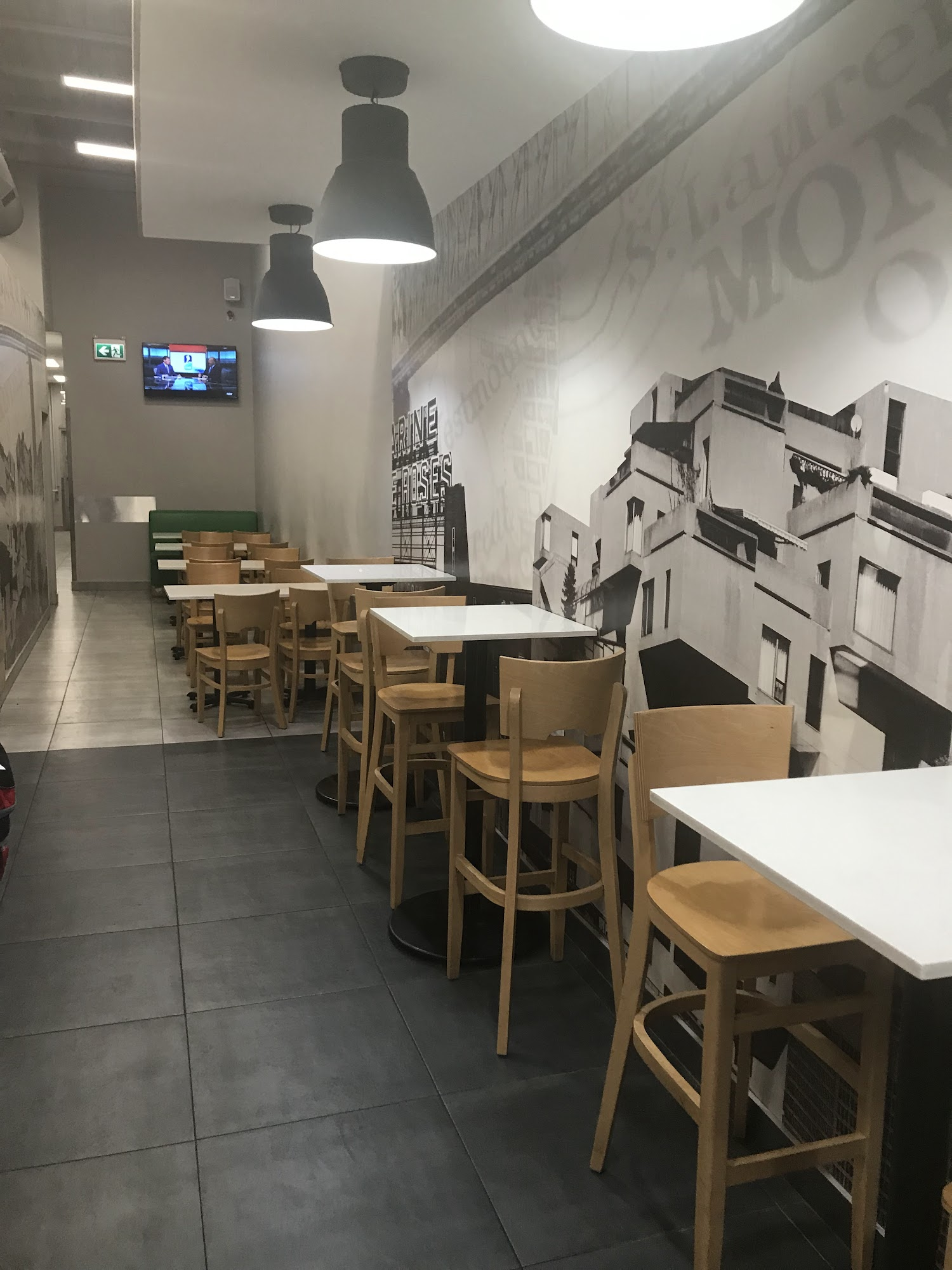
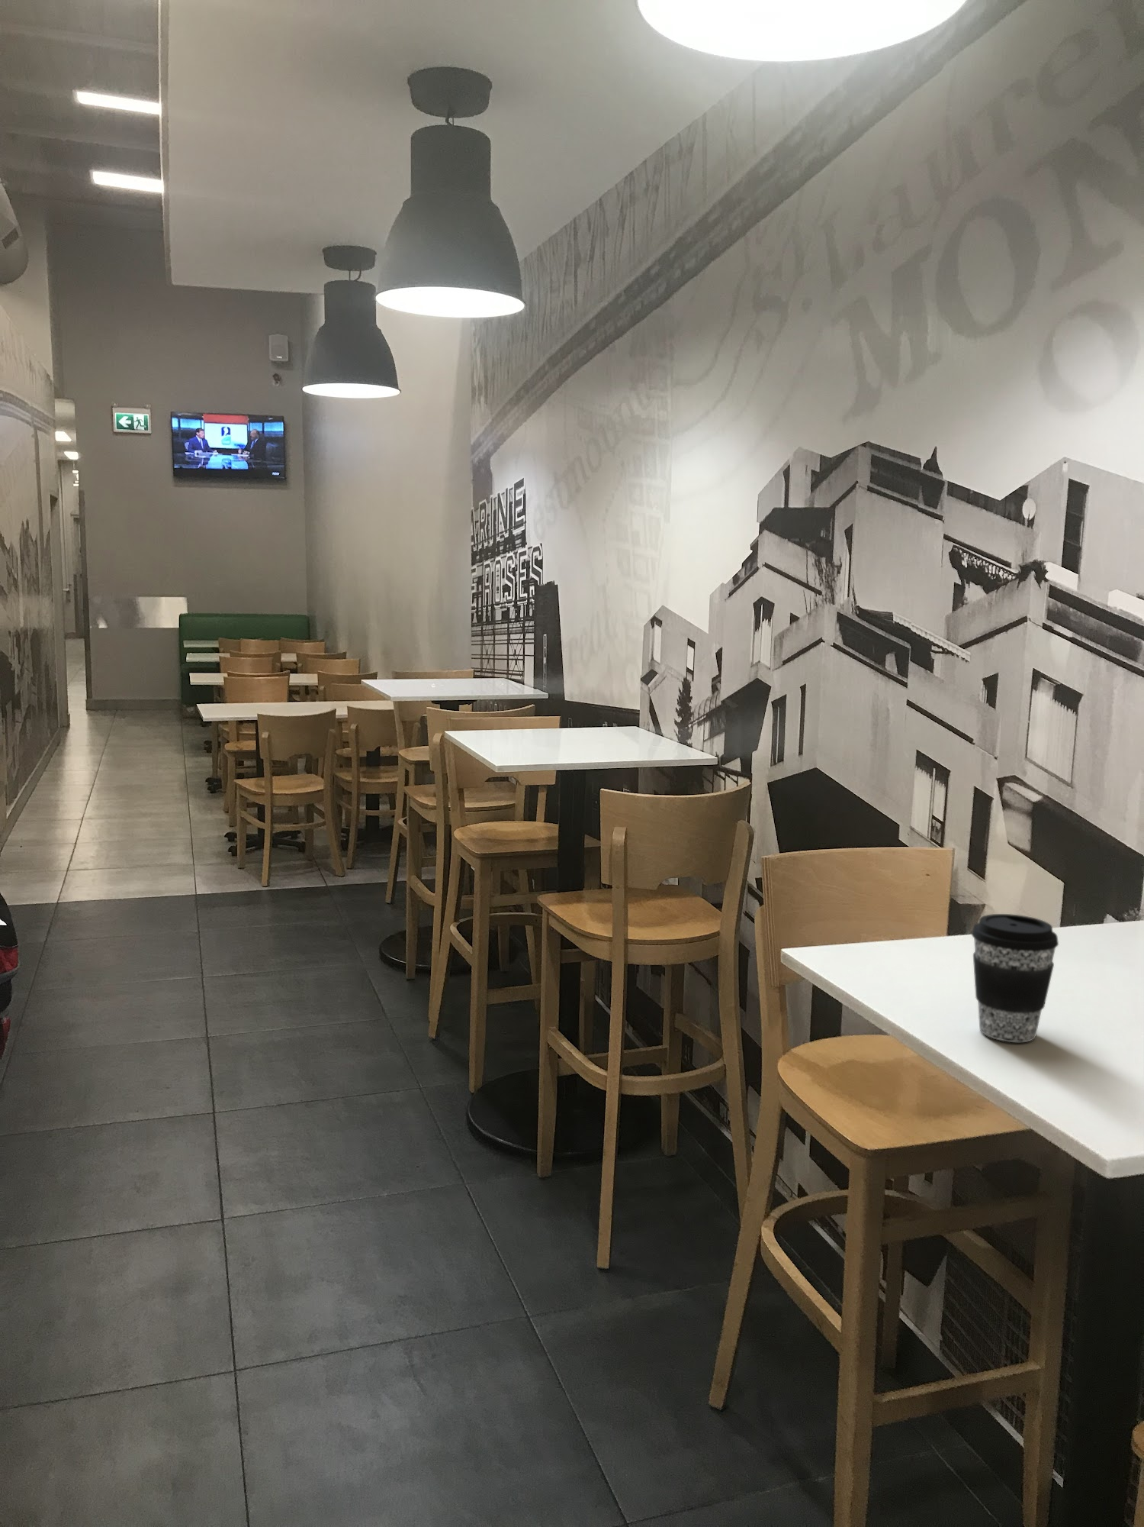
+ coffee cup (1012, 978)
